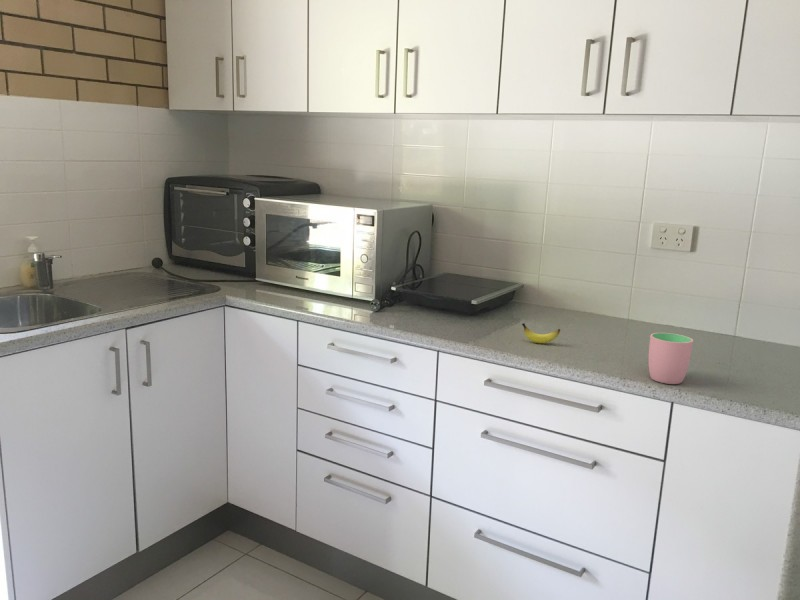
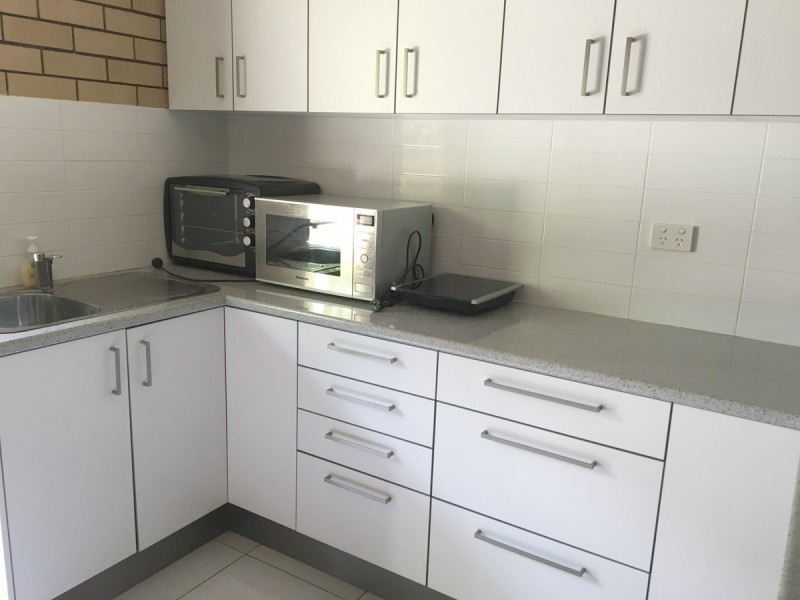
- cup (669, 356)
- banana (540, 334)
